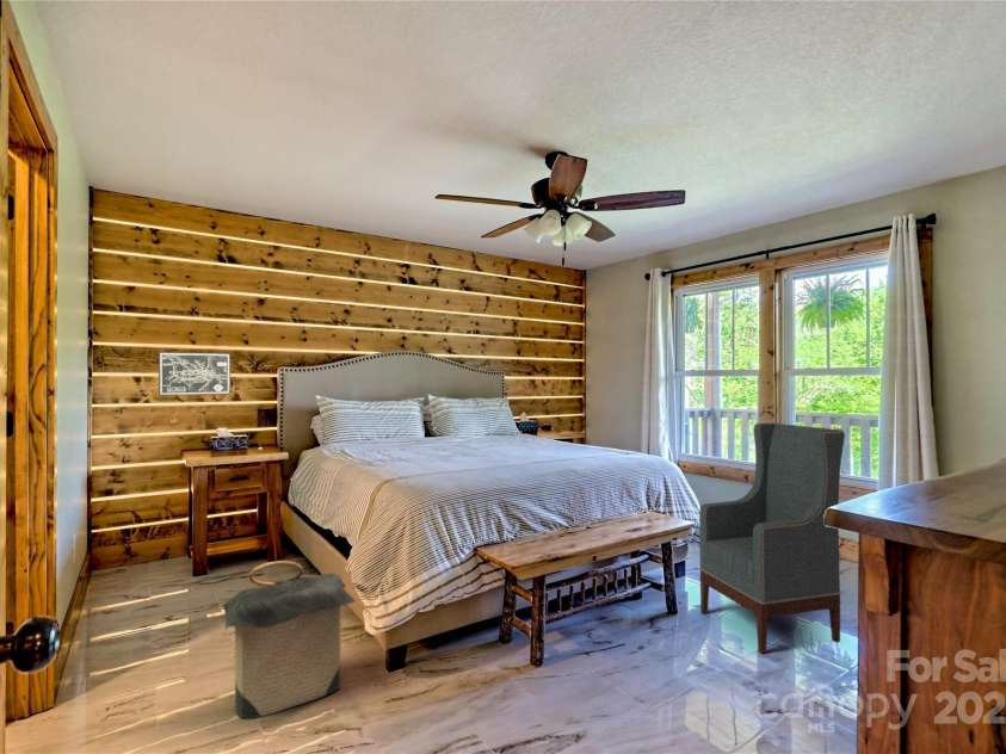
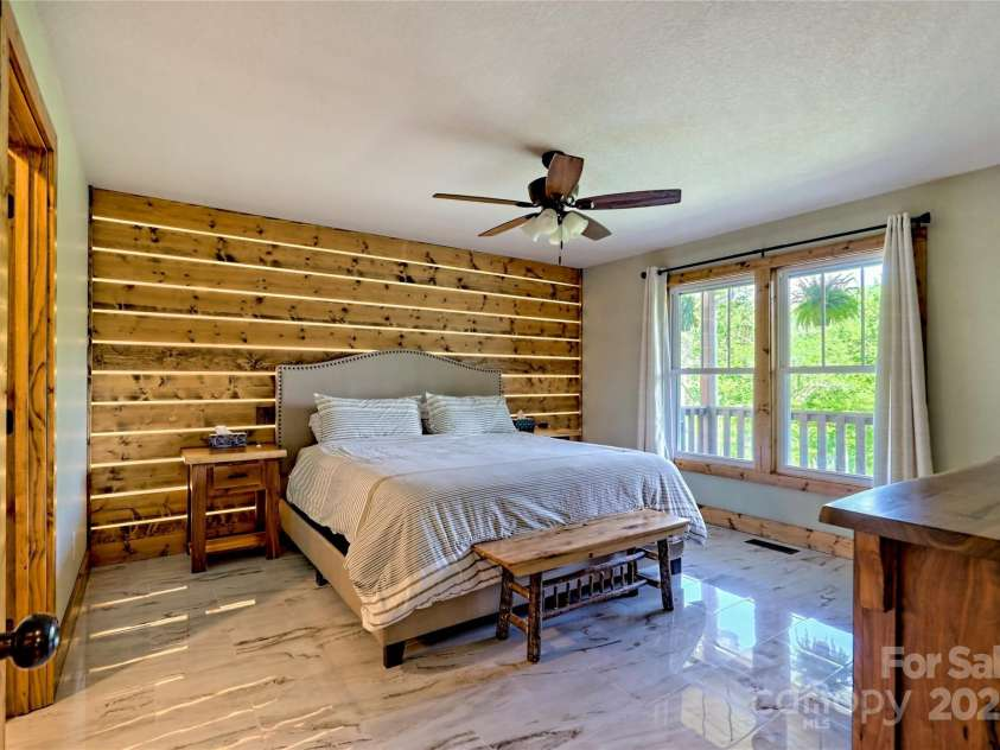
- wall art (195, 373)
- armchair (767, 526)
- laundry hamper (291, 623)
